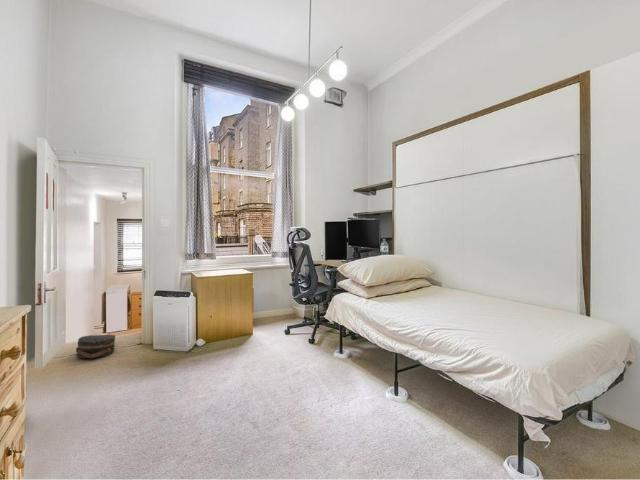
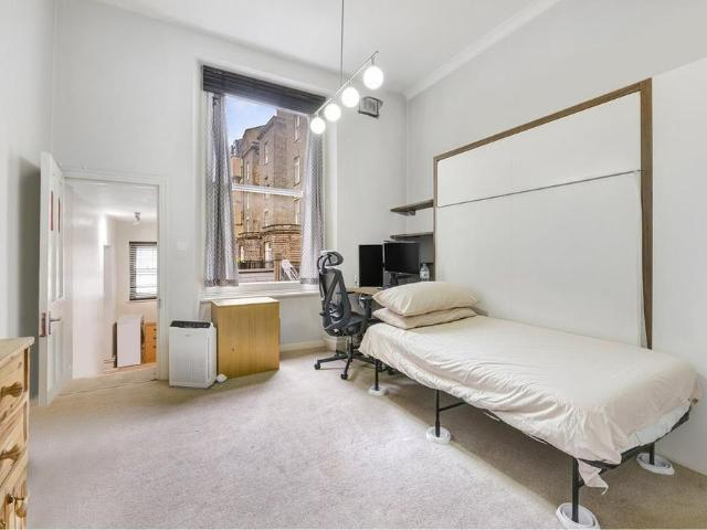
- hat box (96, 346)
